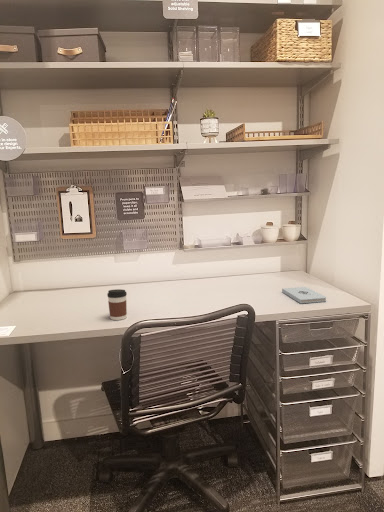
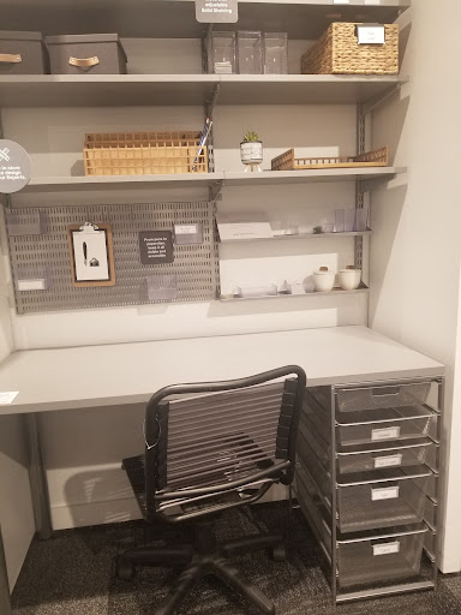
- notepad (303, 294)
- coffee cup (117, 303)
